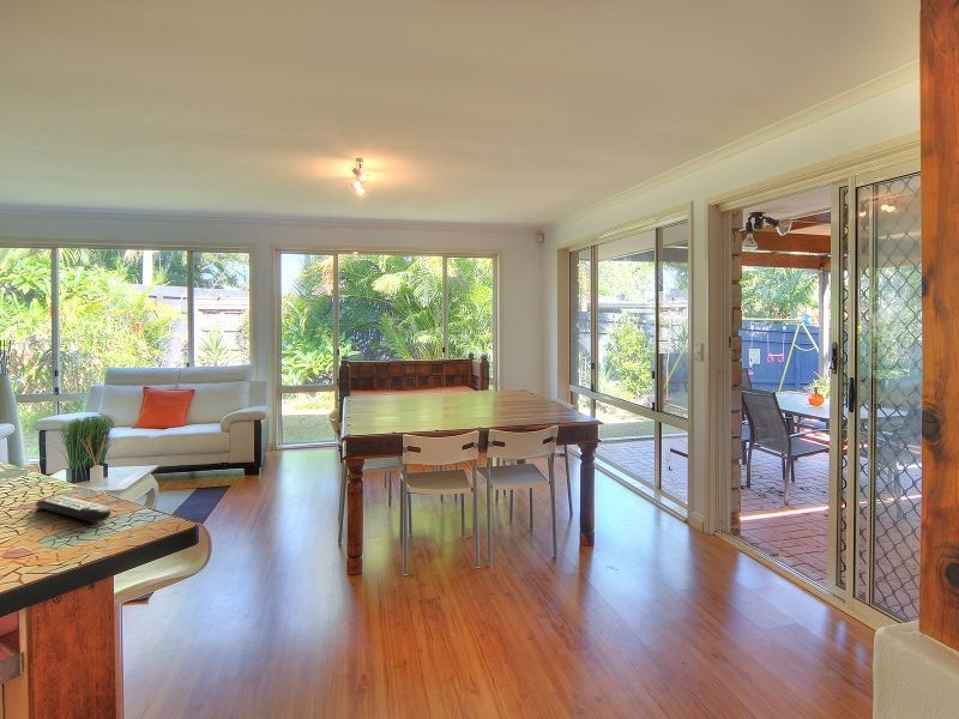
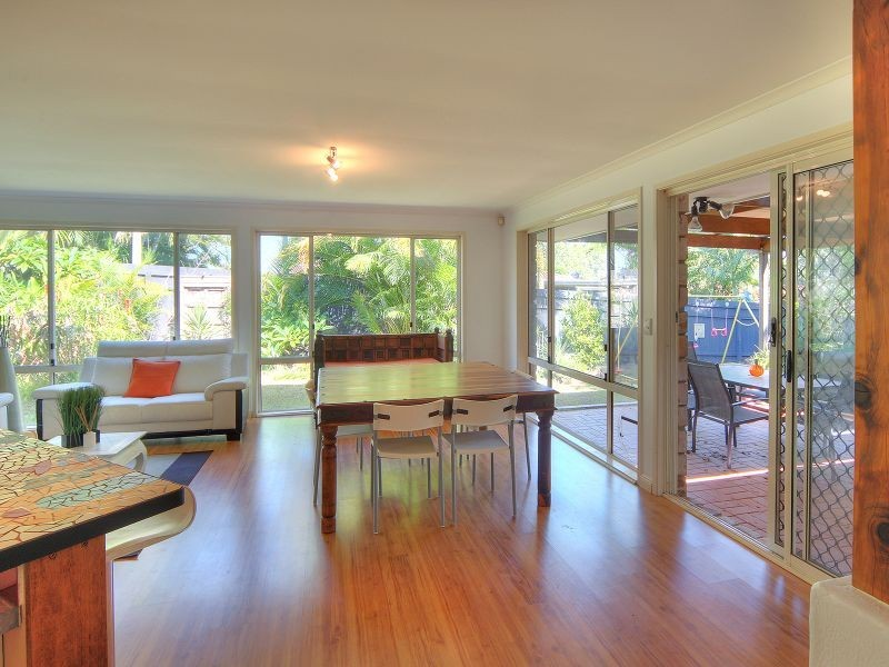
- remote control (72, 508)
